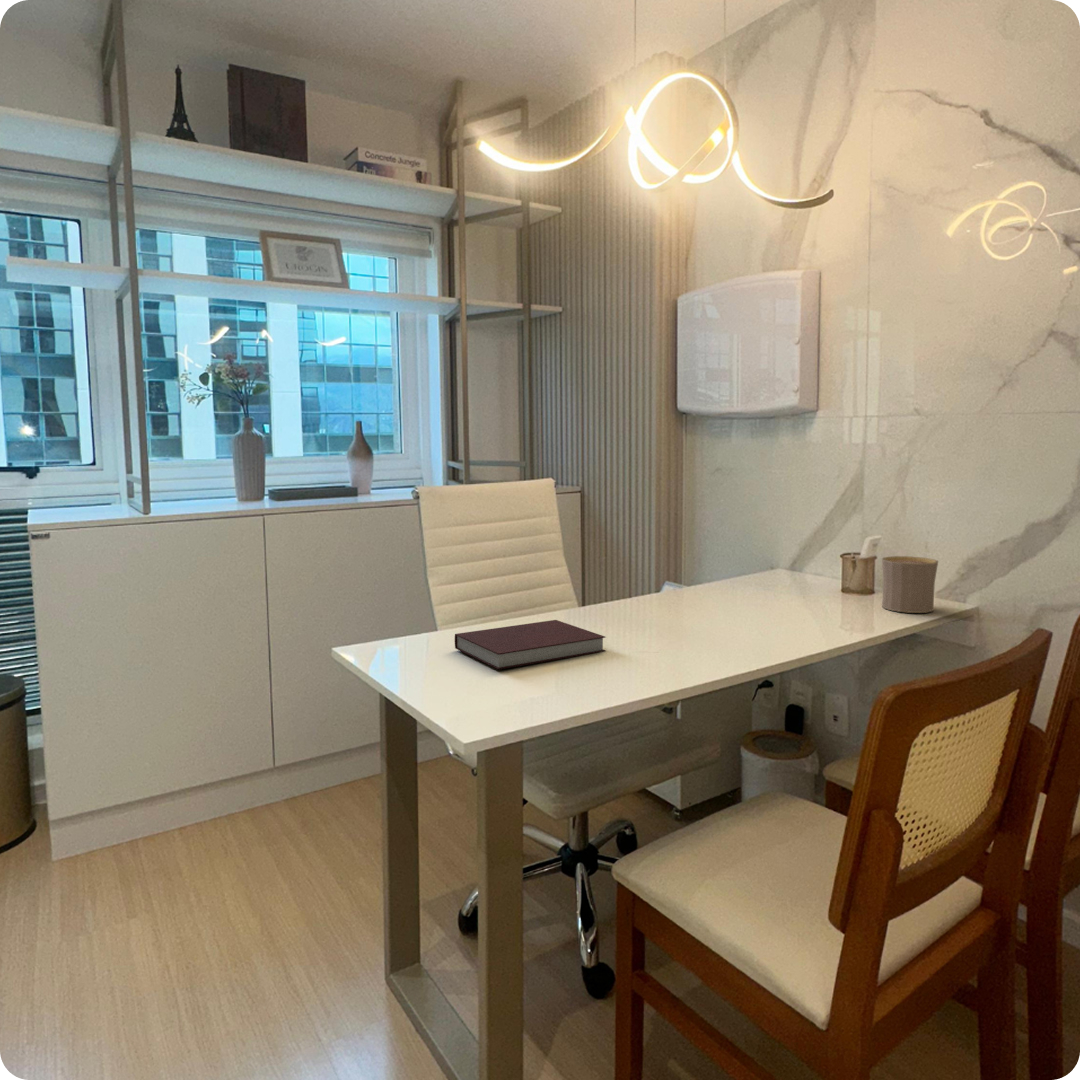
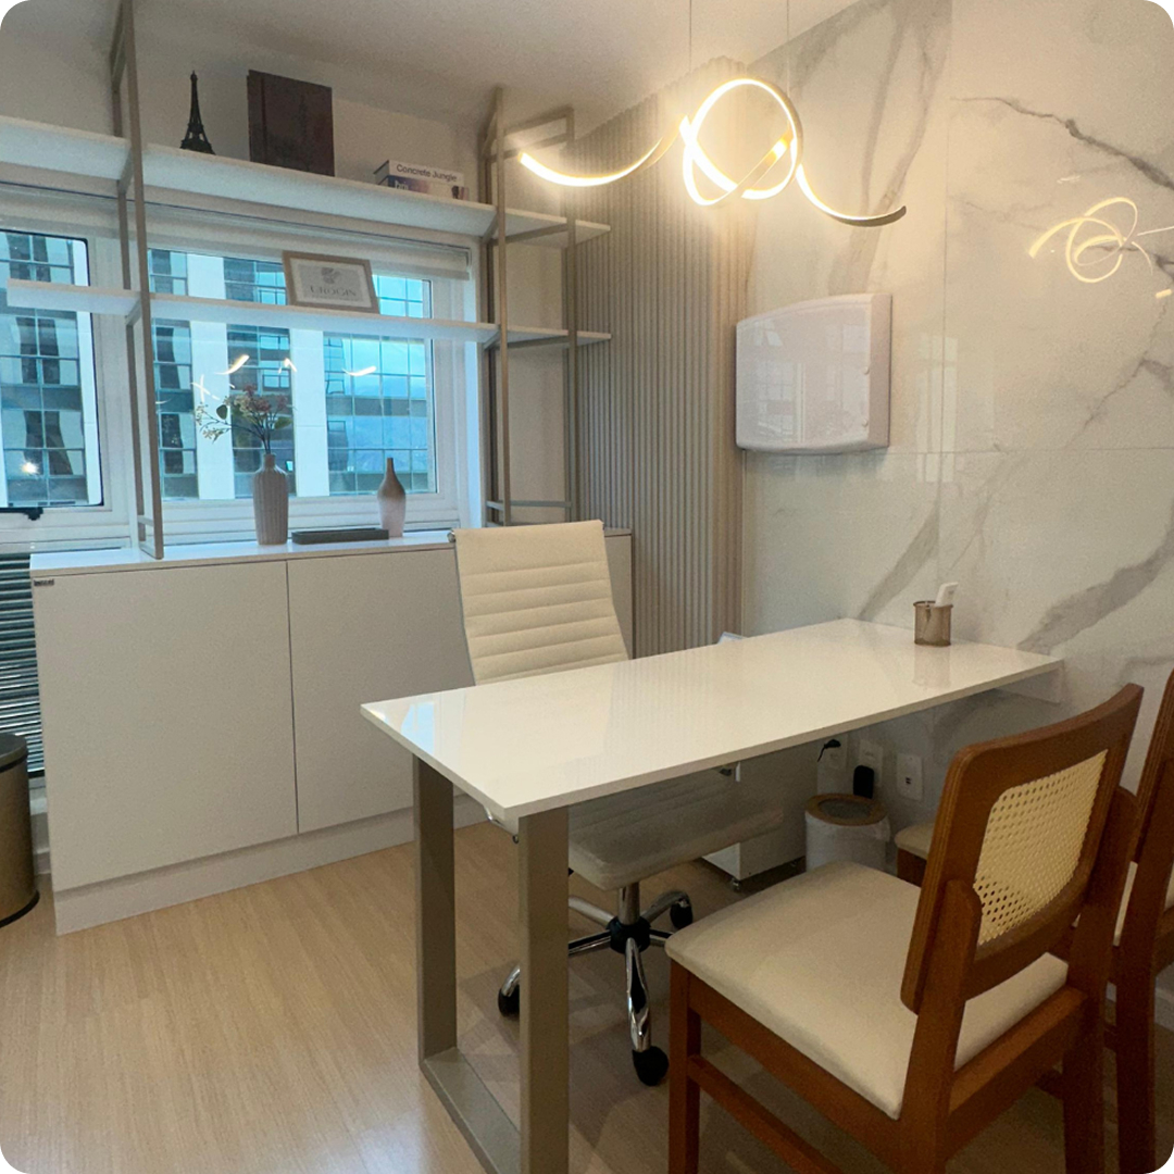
- notebook (529, 642)
- cup (908, 583)
